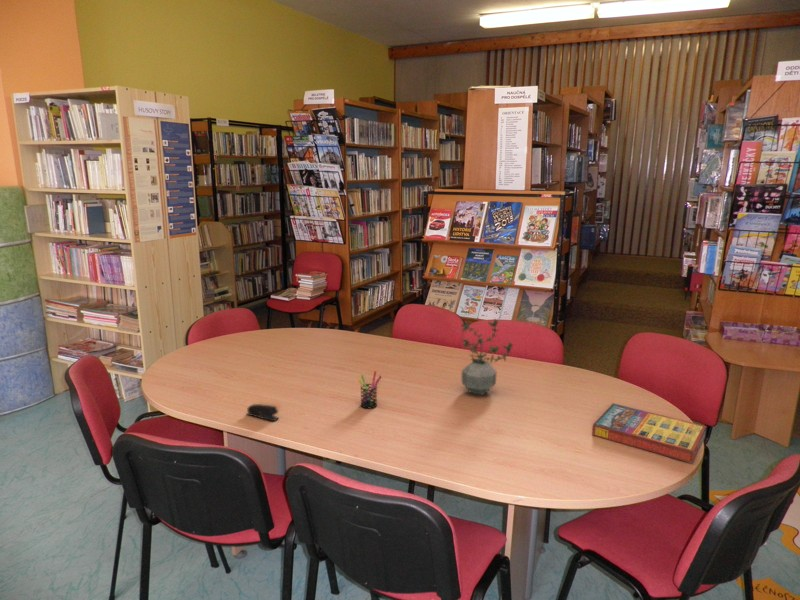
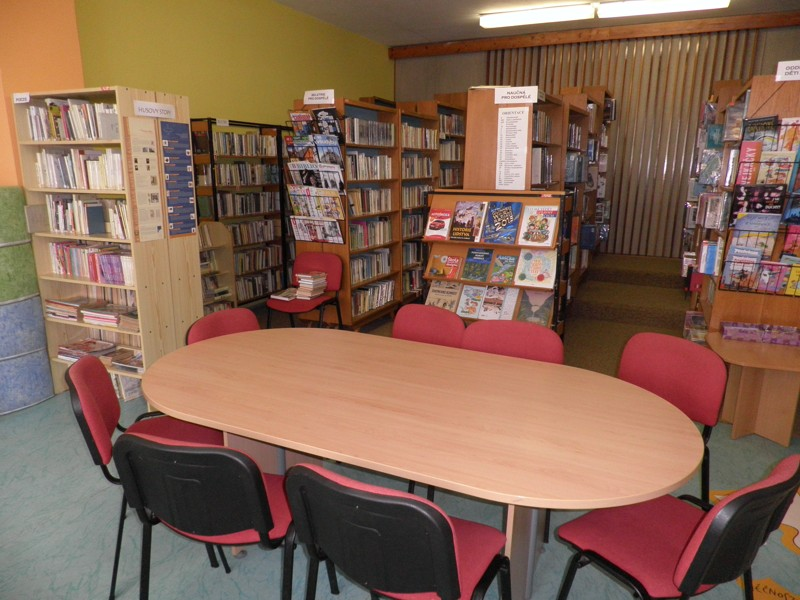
- stapler (262, 410)
- pen holder (368, 388)
- potted plant (485, 356)
- game compilation box (649, 430)
